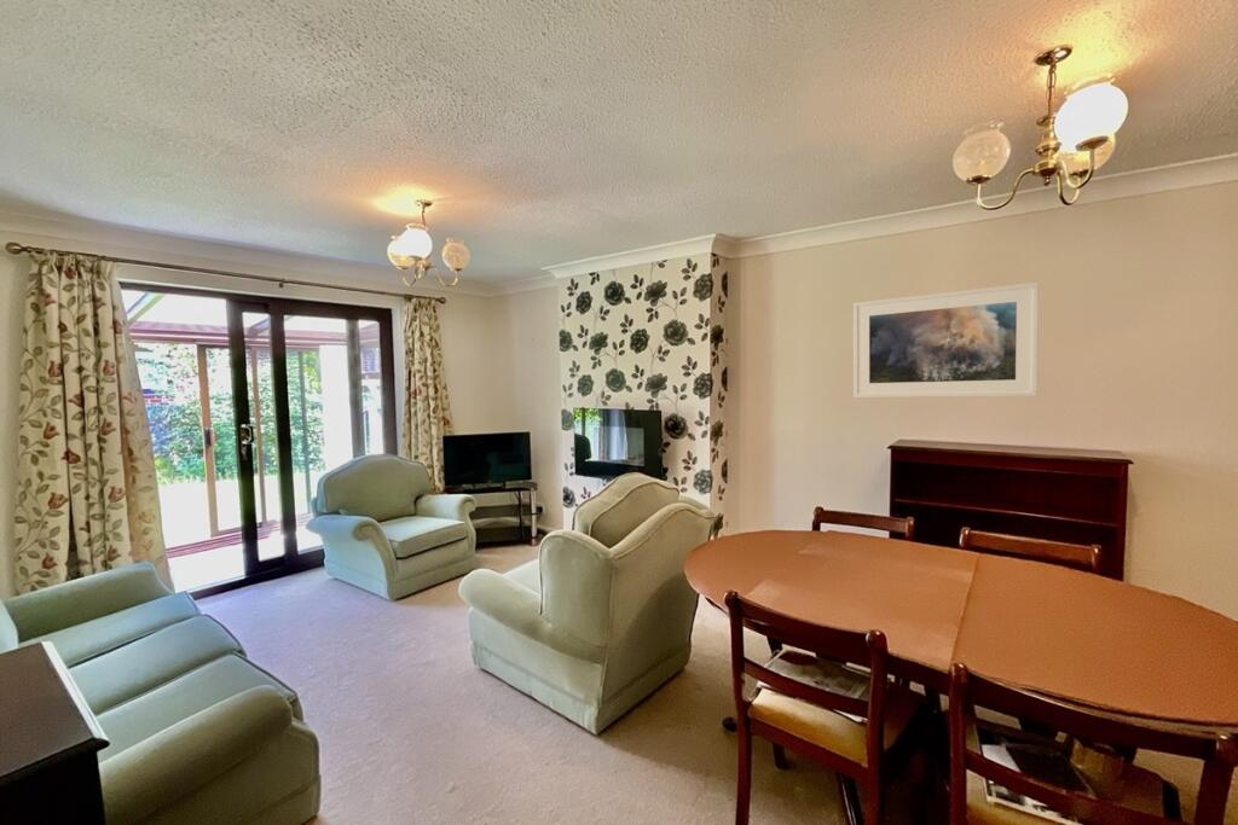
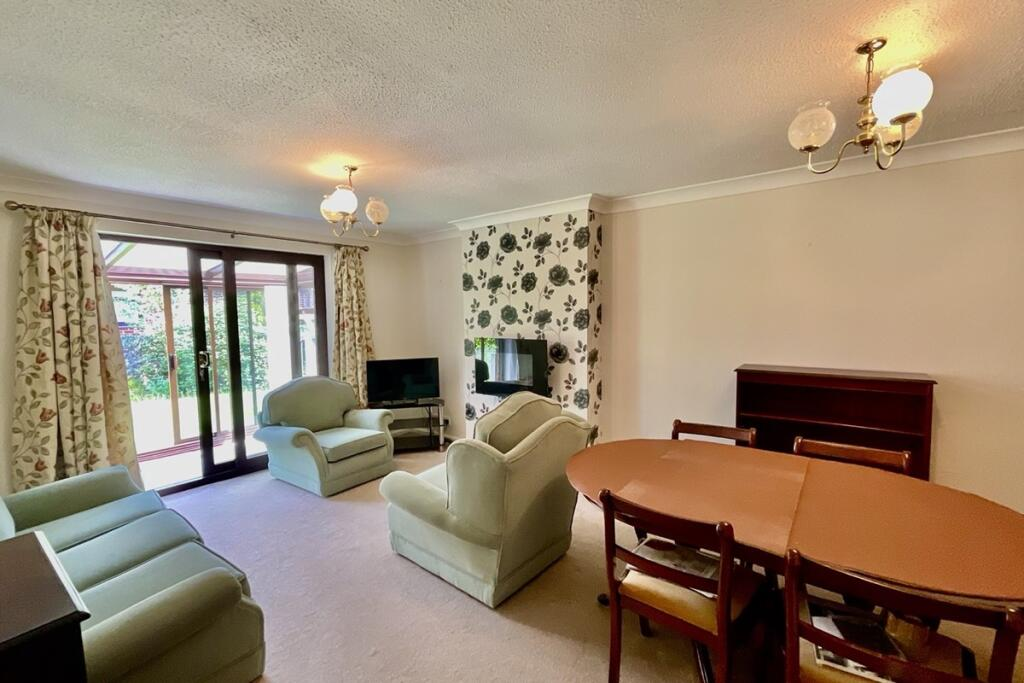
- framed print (937, 345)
